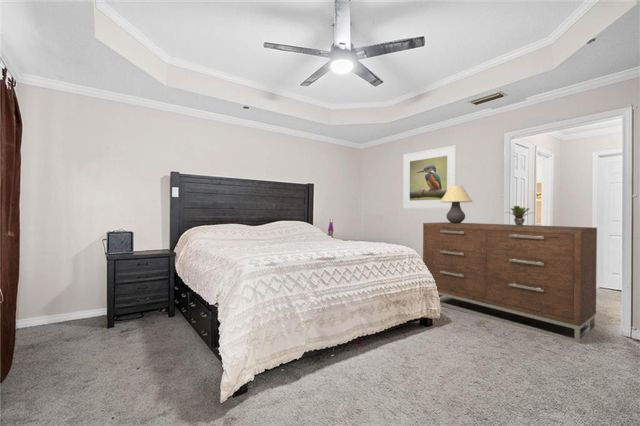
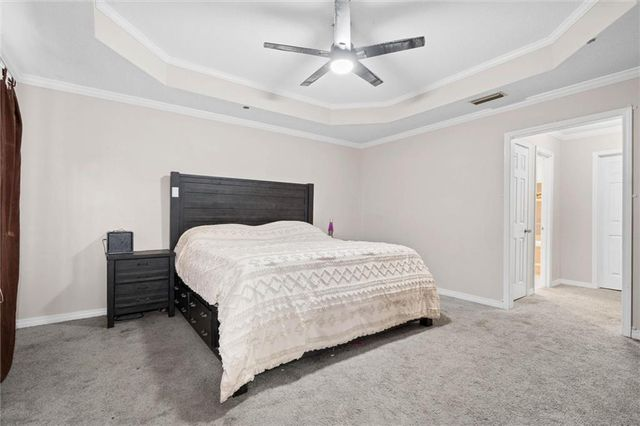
- potted plant (520, 215)
- table lamp (455, 204)
- dresser (497, 269)
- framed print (427, 179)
